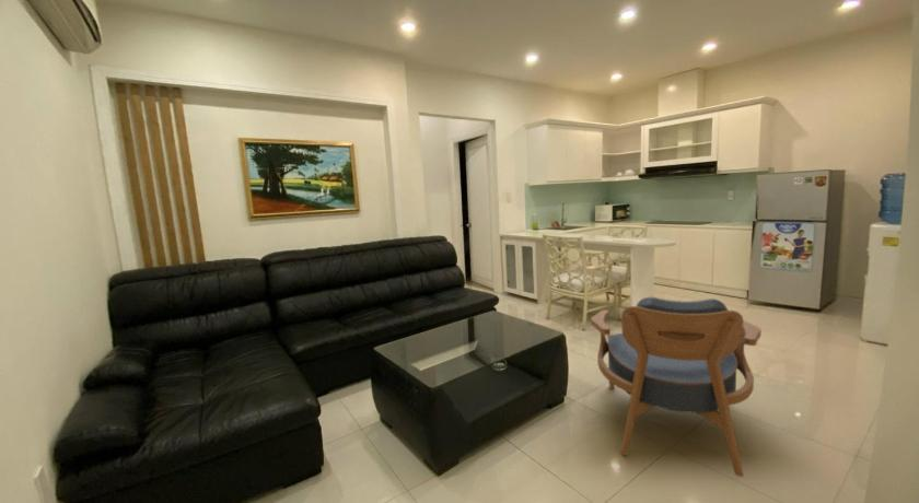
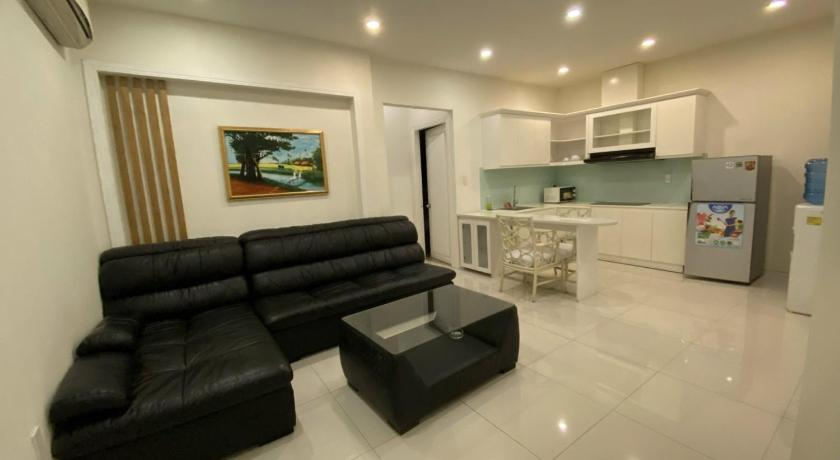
- armchair (670, 358)
